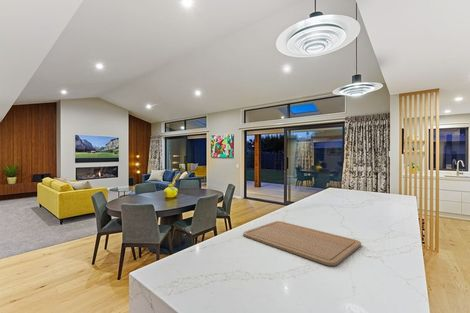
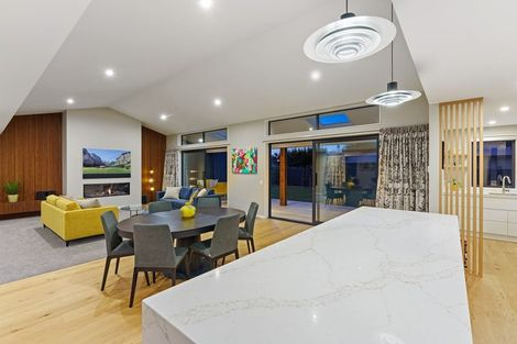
- chopping board (298, 238)
